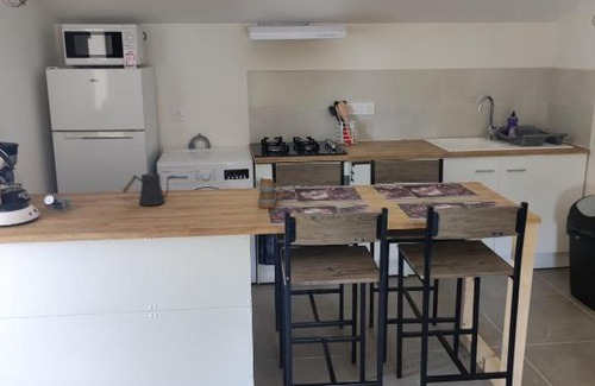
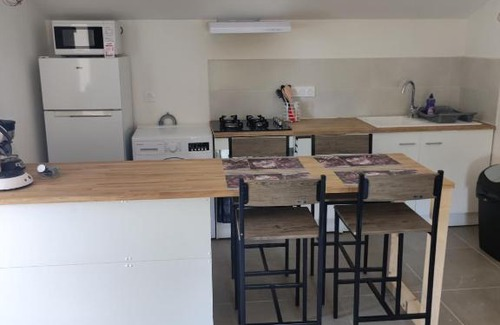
- kettle (149, 188)
- mug (270, 192)
